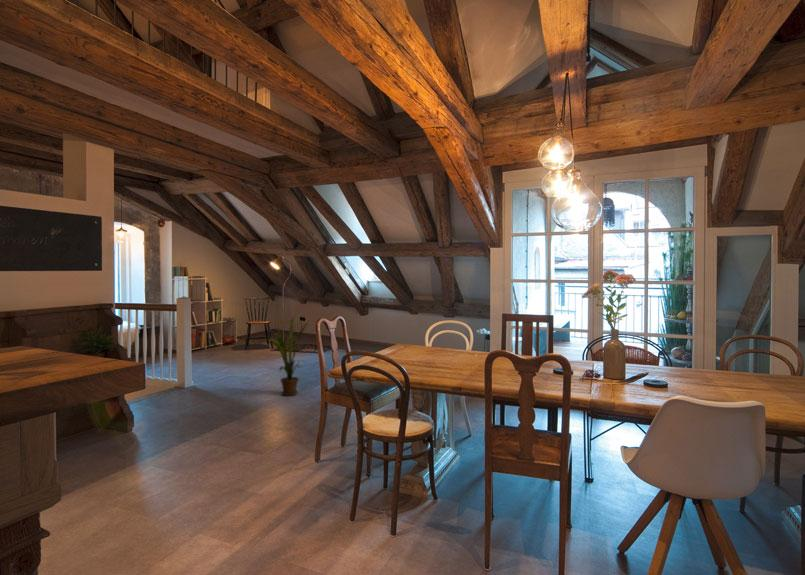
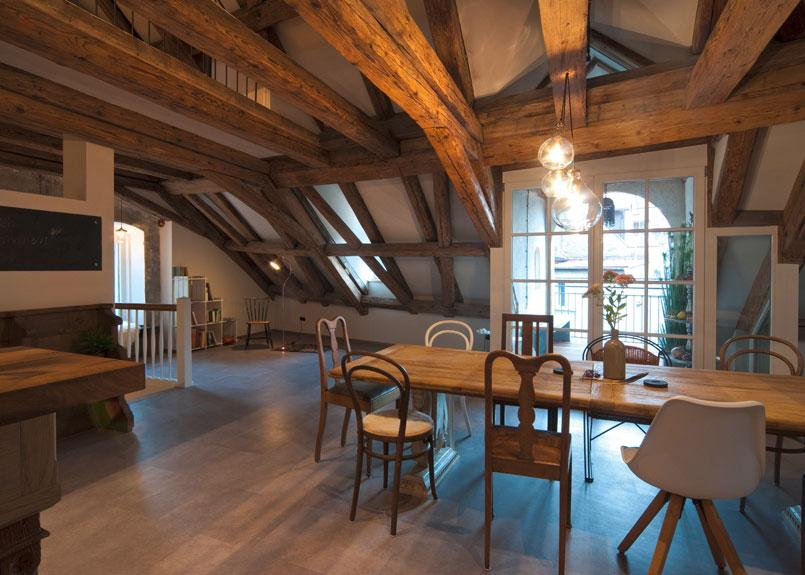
- house plant (291, 353)
